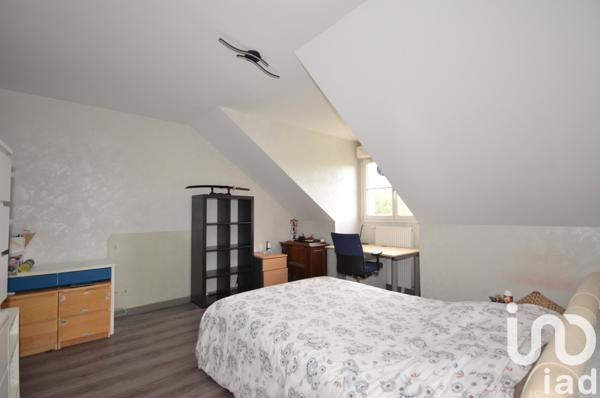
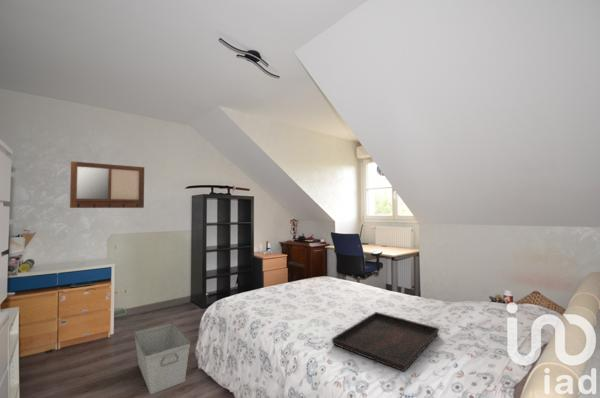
+ writing board (110, 186)
+ storage bin (160, 354)
+ serving tray (387, 336)
